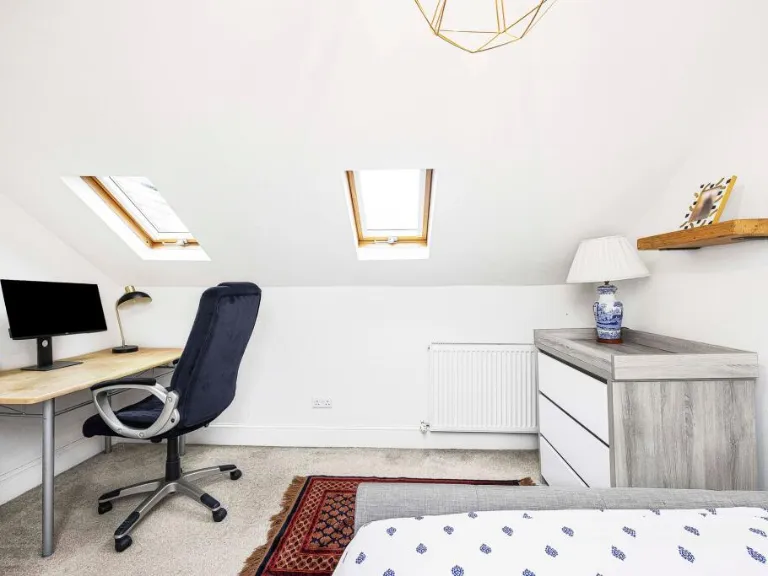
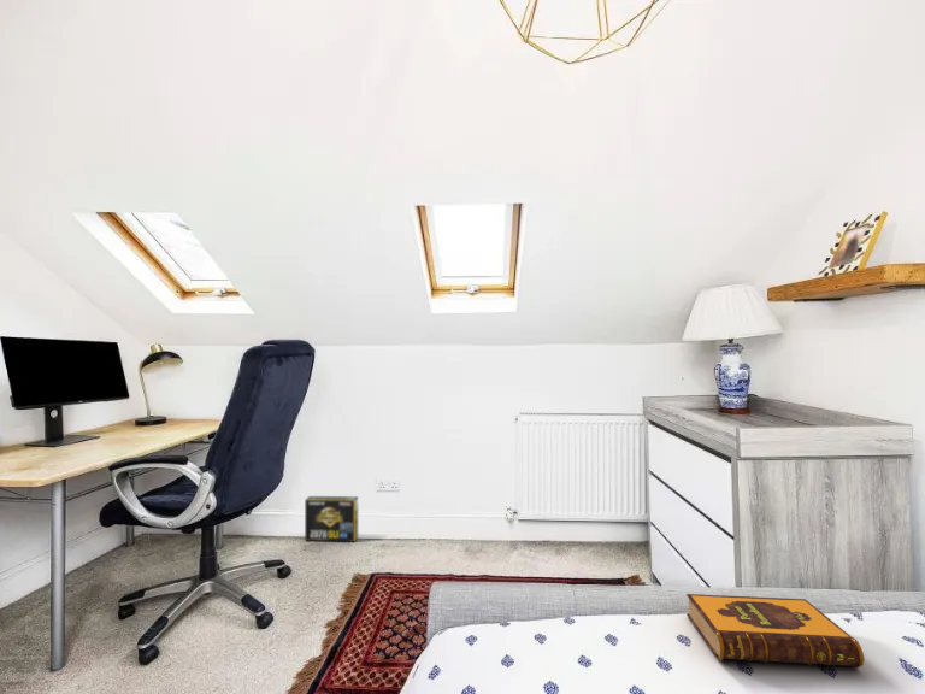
+ hardback book (766, 629)
+ box (331, 518)
